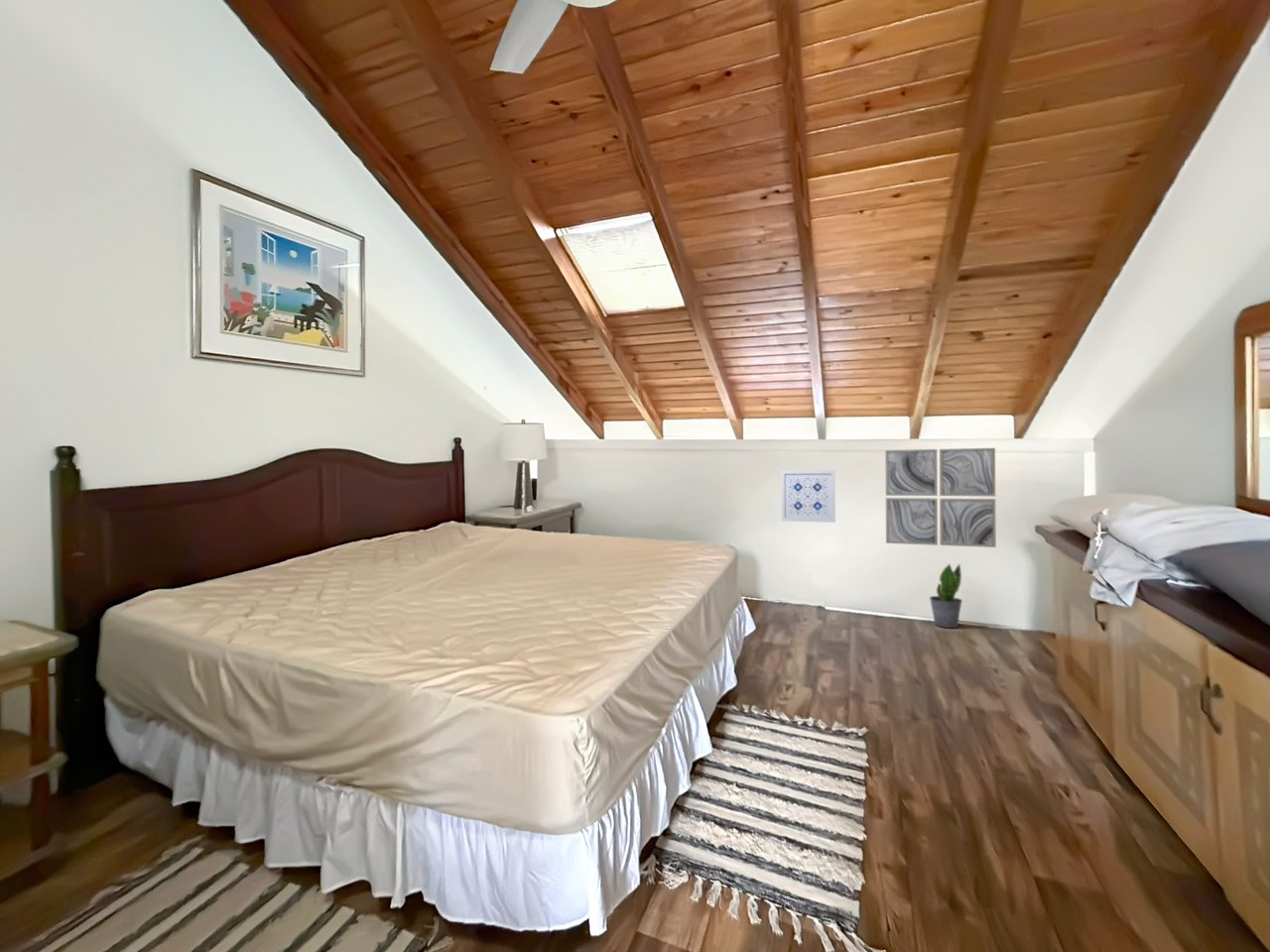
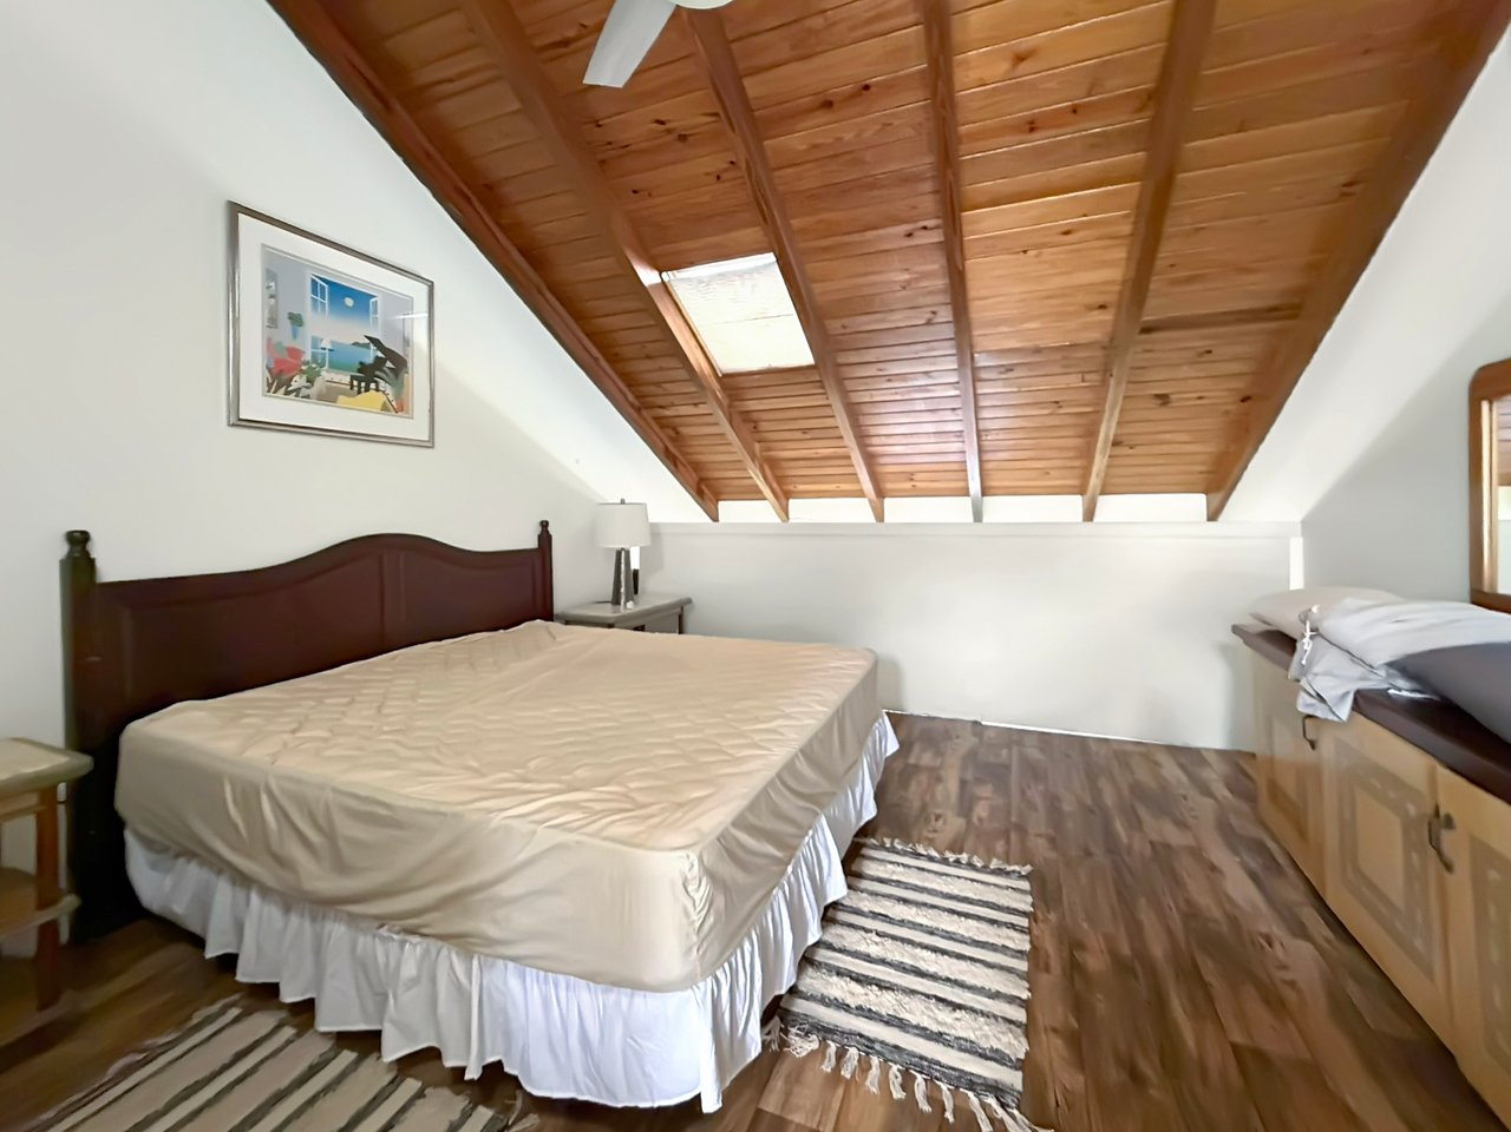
- potted plant (946, 593)
- wall art (808, 496)
- wall art (937, 495)
